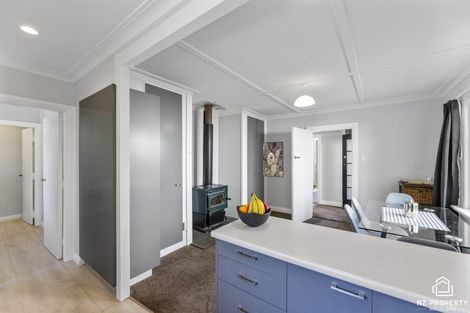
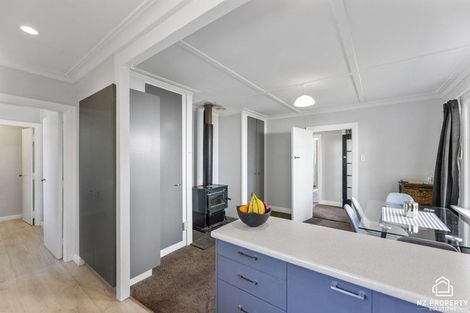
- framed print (272, 159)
